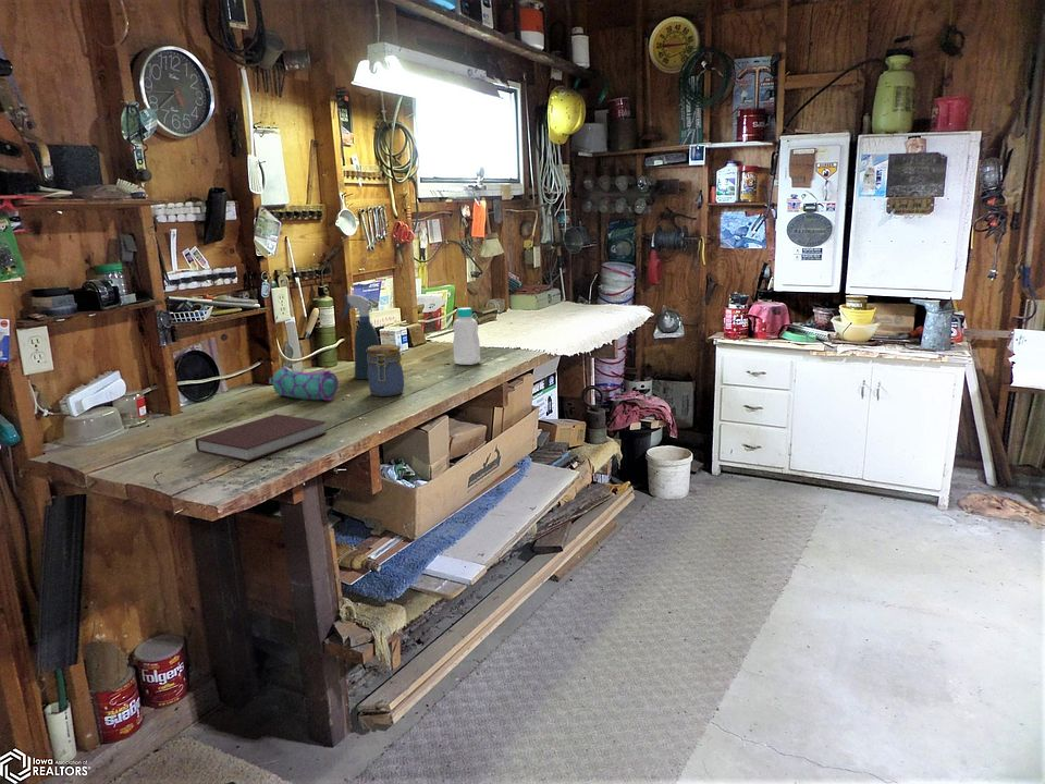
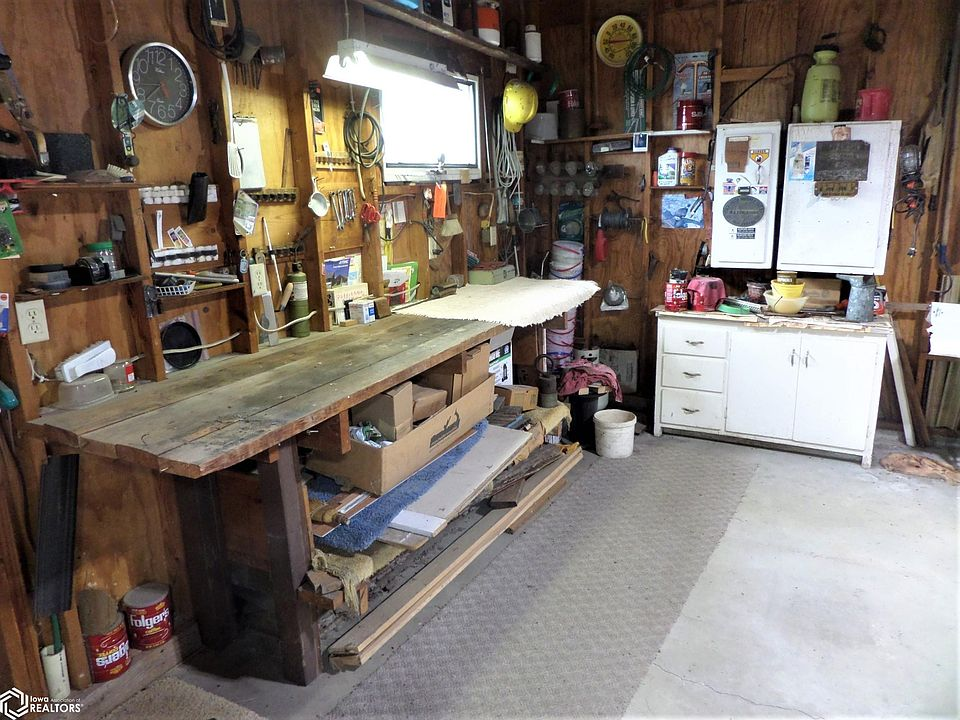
- bottle (466, 335)
- spray bottle (364, 335)
- pencil case (304, 382)
- jar (384, 369)
- notebook (262, 436)
